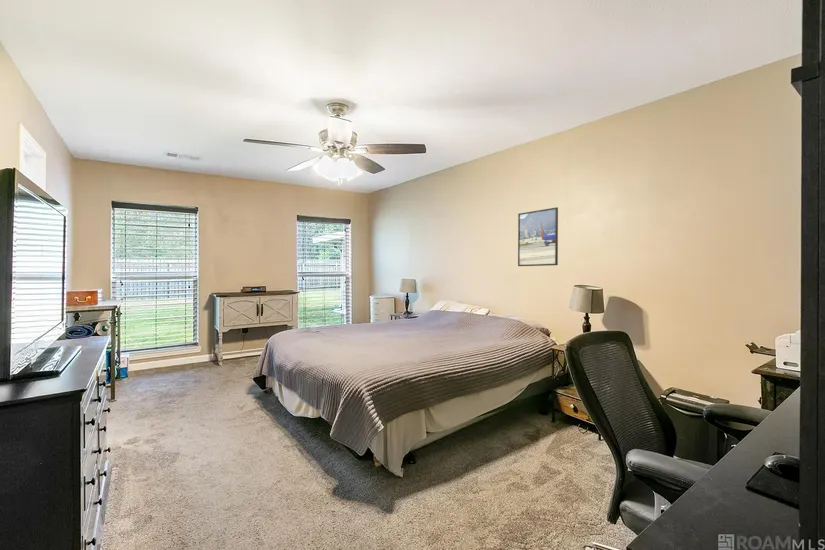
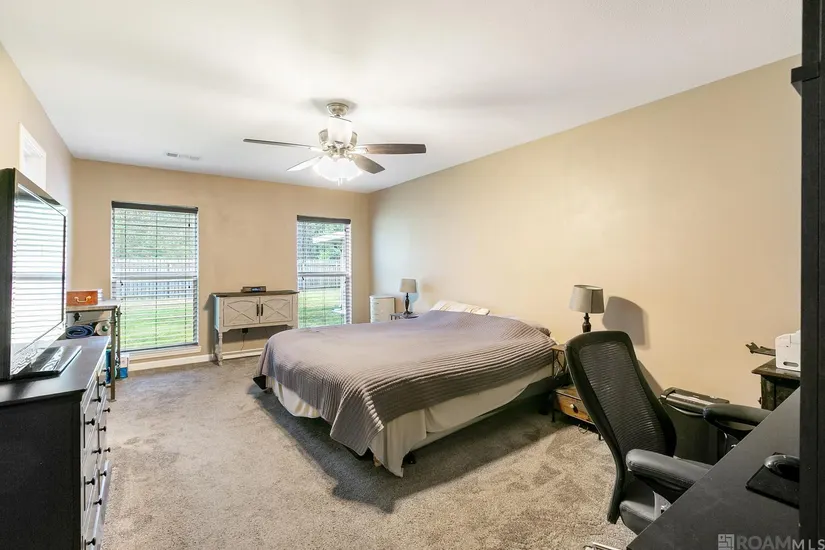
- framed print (537, 238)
